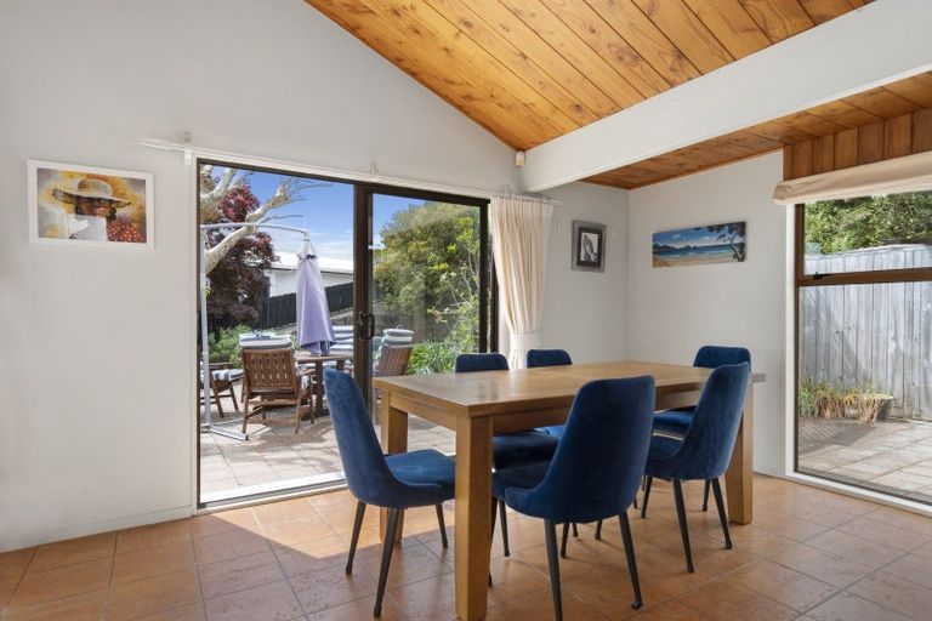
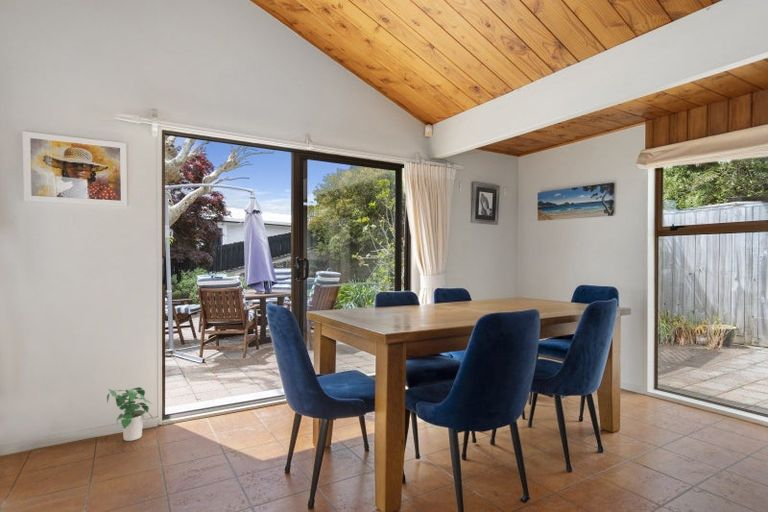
+ potted plant (130, 412)
